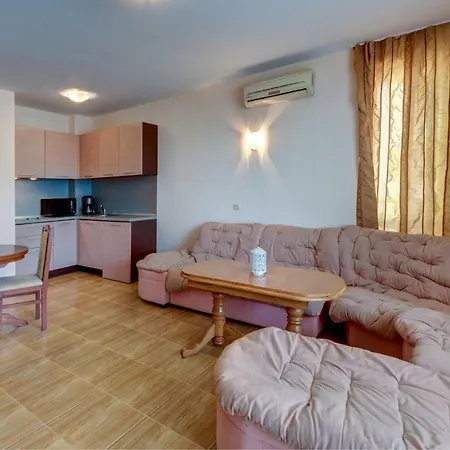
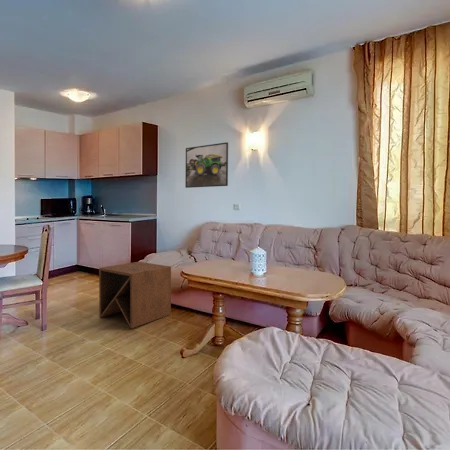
+ side table (135, 291)
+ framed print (205, 166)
